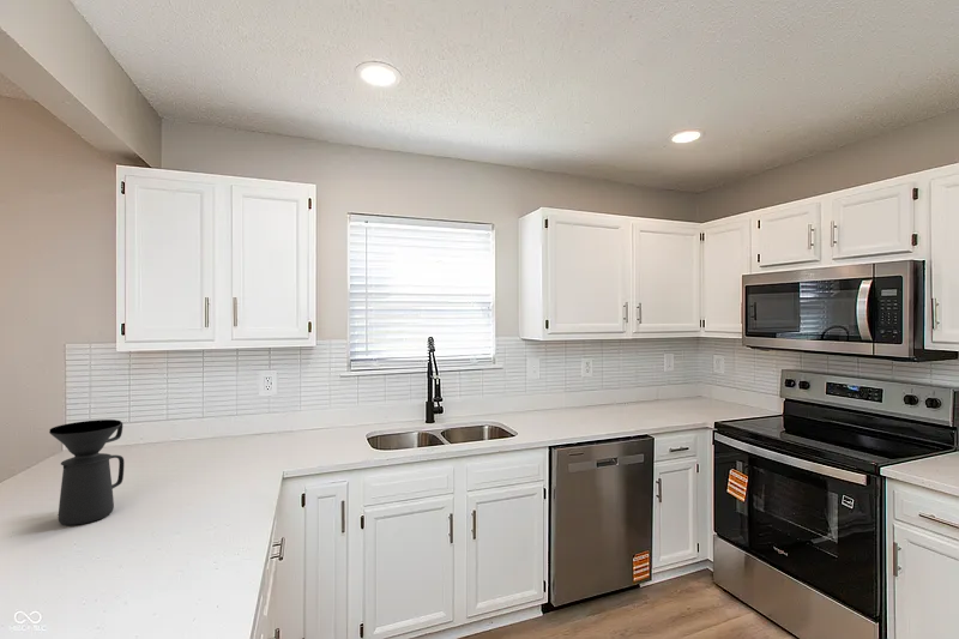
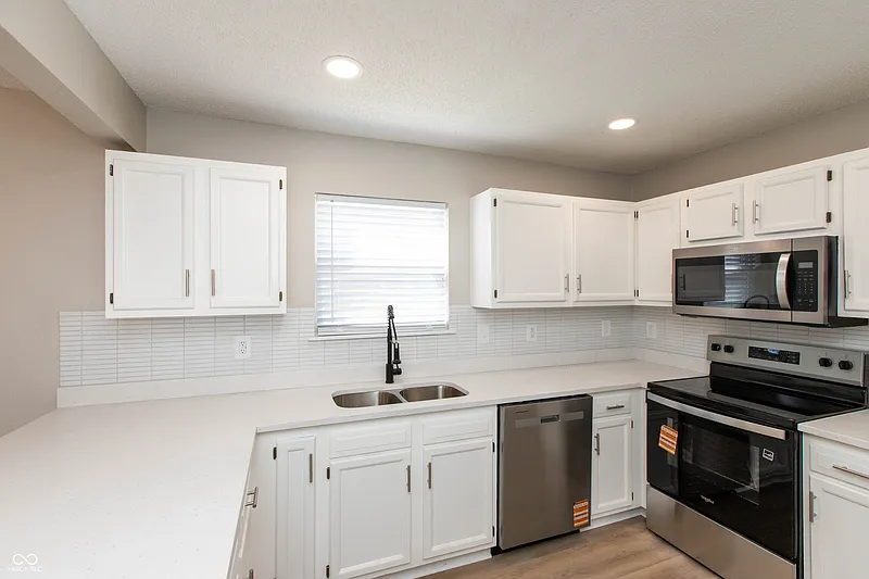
- coffee maker (86, 470)
